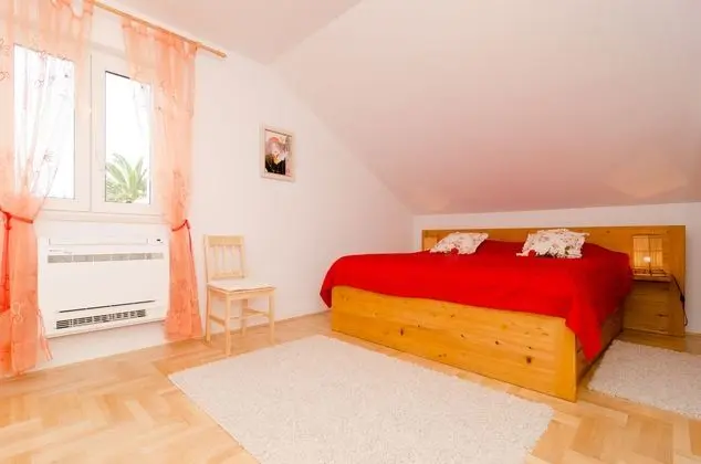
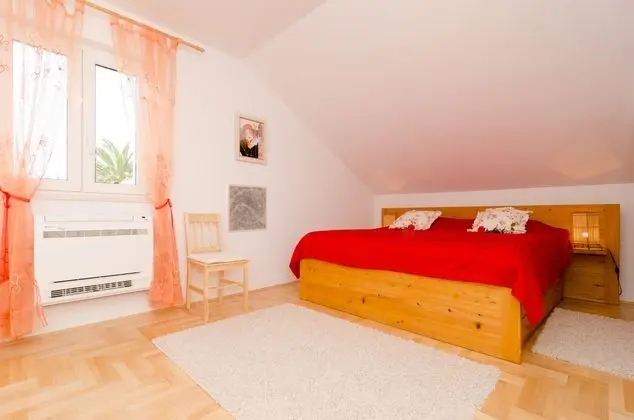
+ wall art (247, 208)
